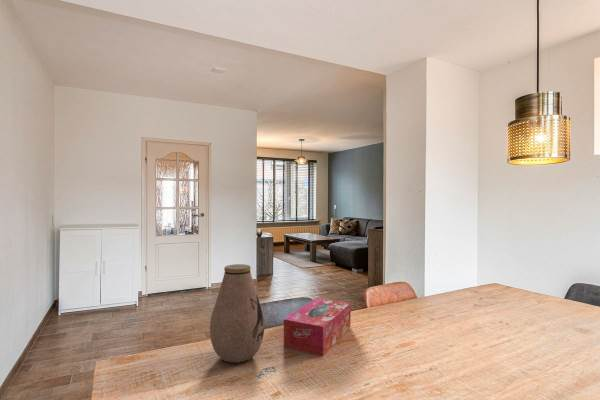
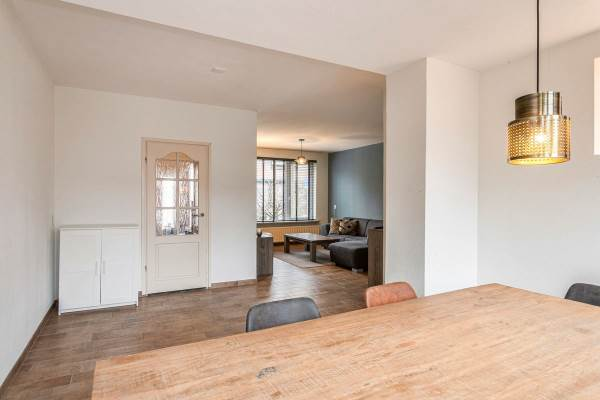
- tissue box (319, 323)
- vase (237, 311)
